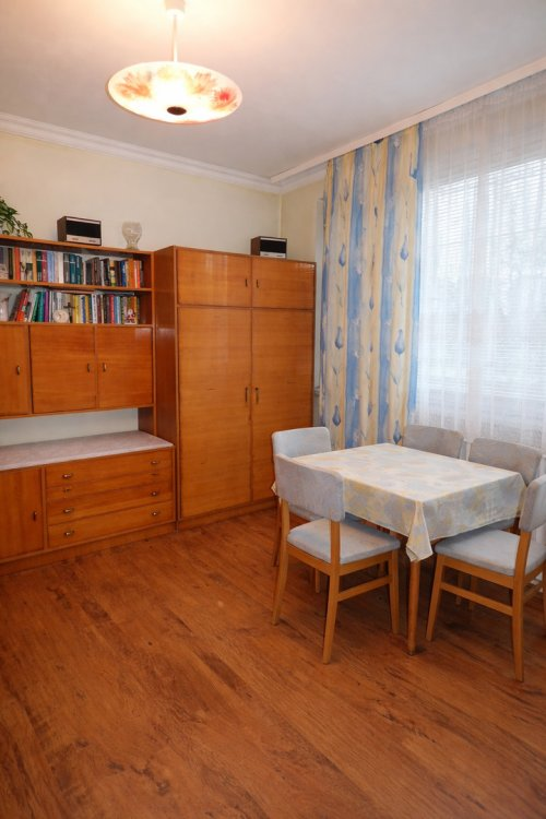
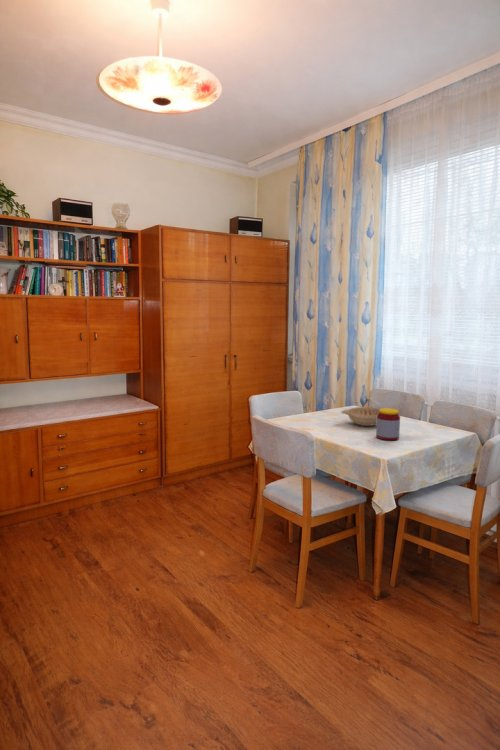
+ jar (388, 423)
+ decorative bowl (364, 417)
